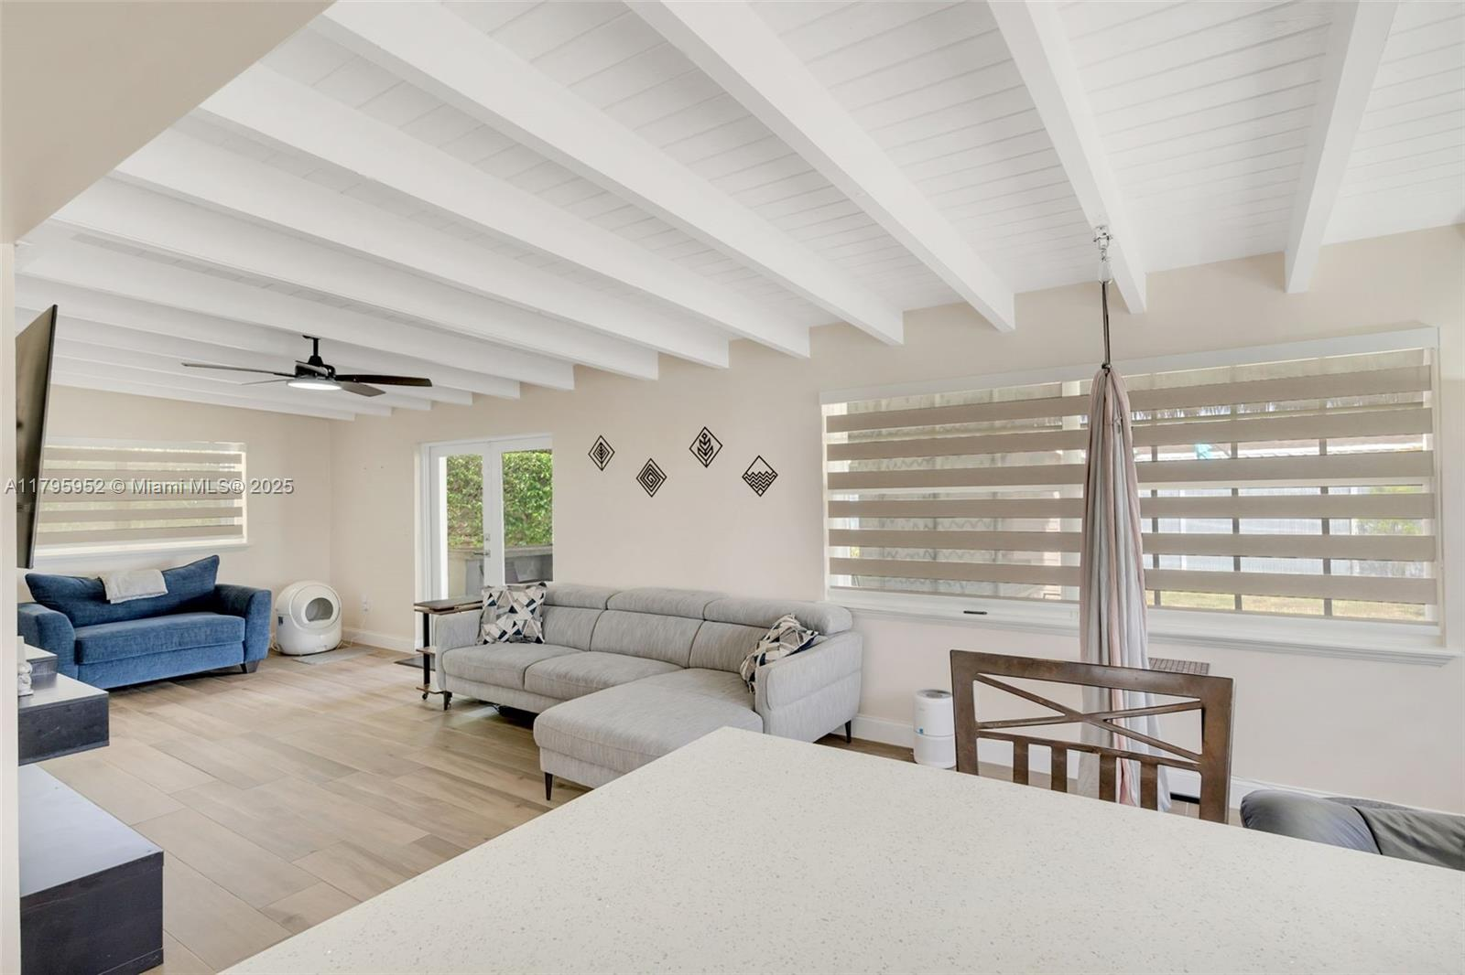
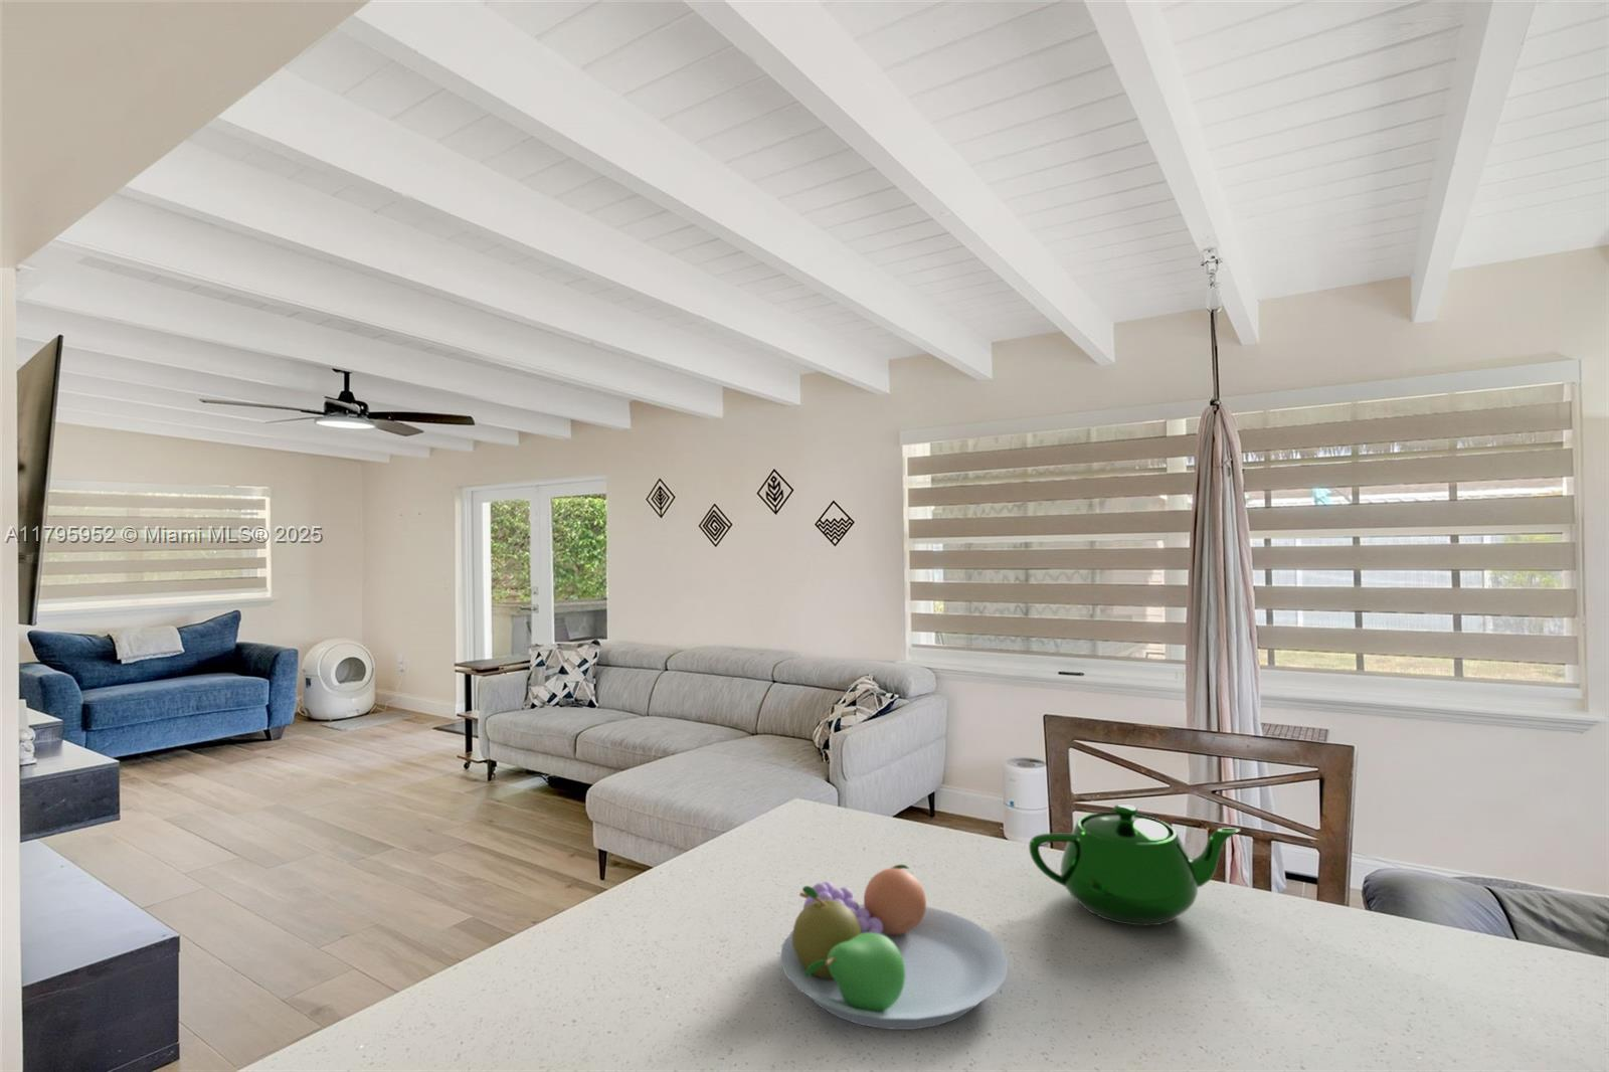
+ teapot (1133, 855)
+ fruit bowl (884, 933)
